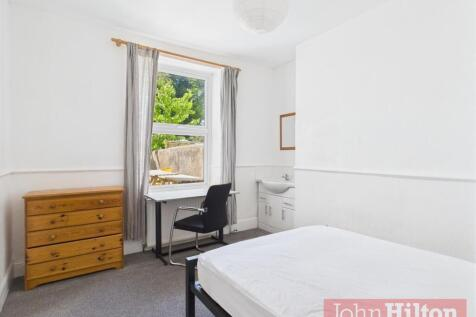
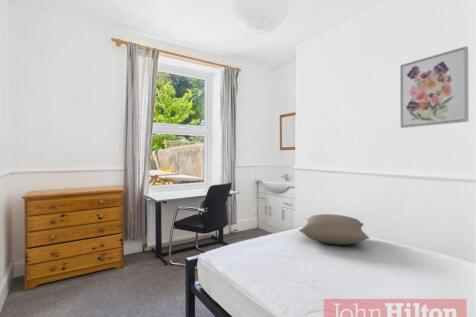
+ pillow (333, 227)
+ wall art (431, 90)
